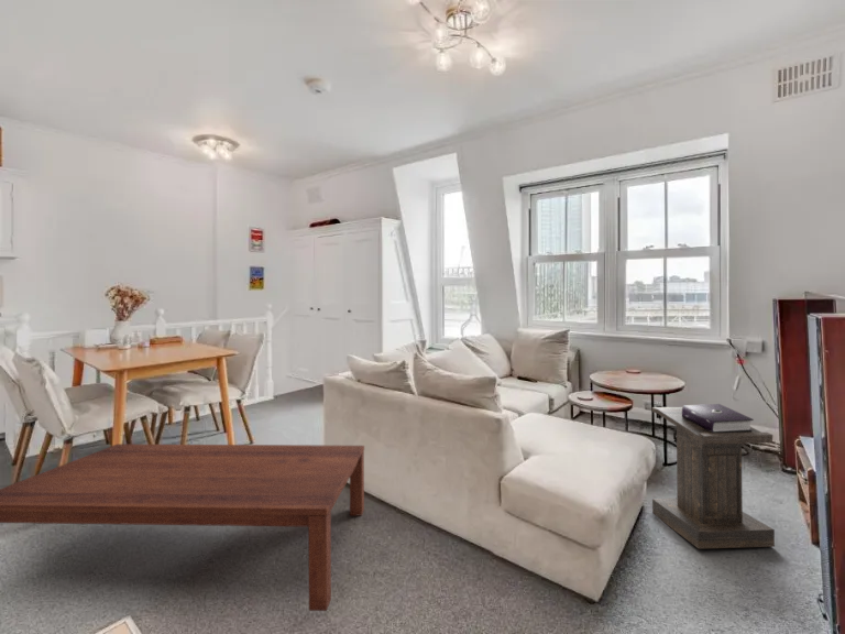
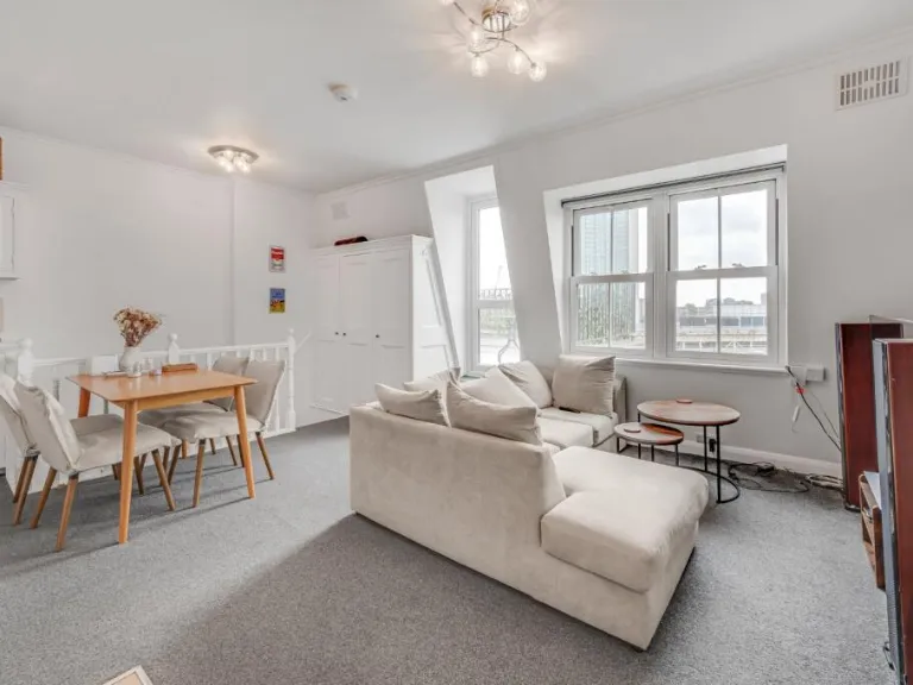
- lectern (706, 467)
- coffee table (199, 510)
